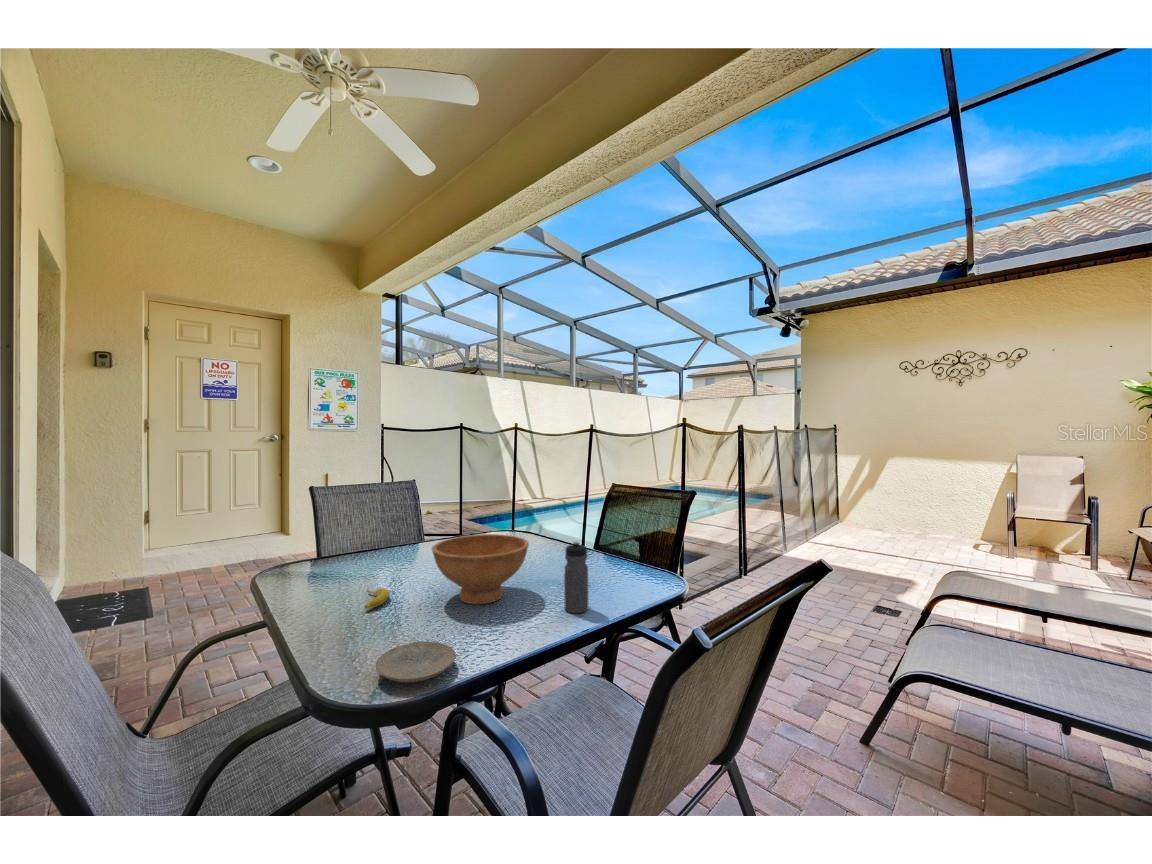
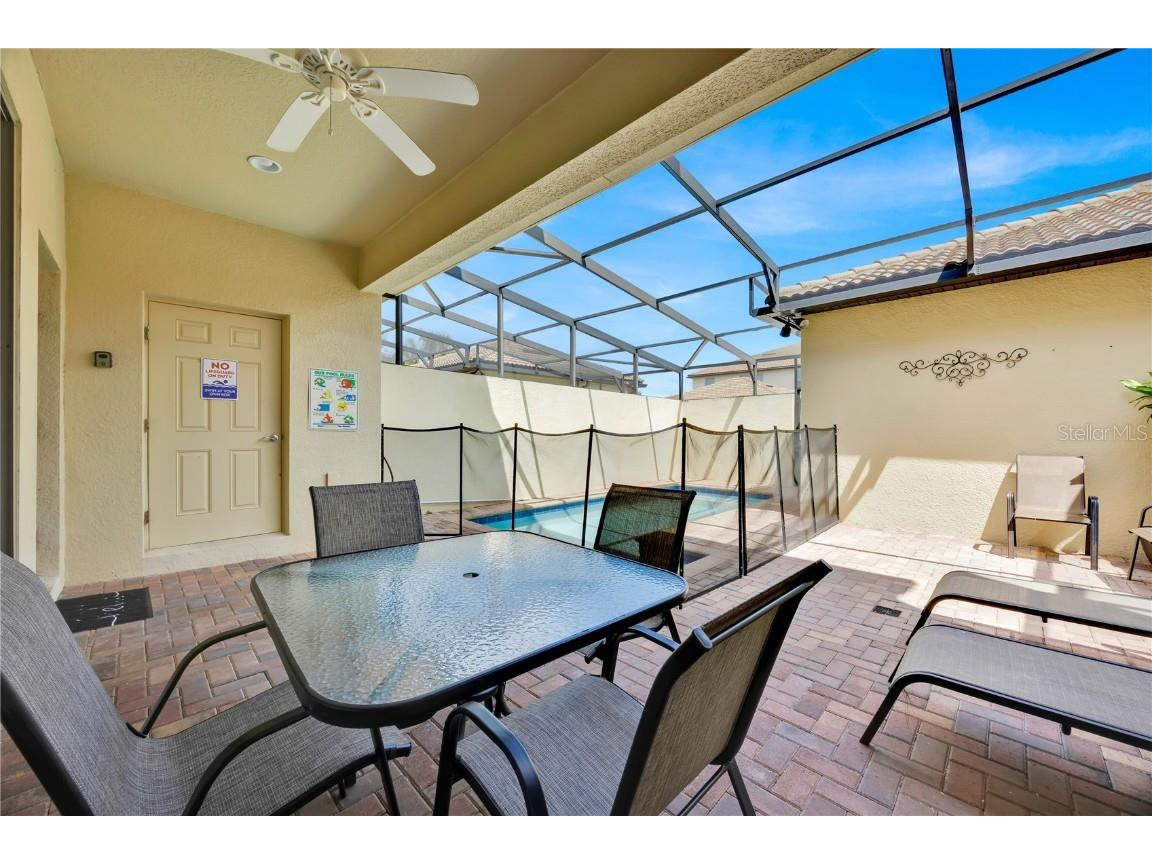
- water bottle (576, 575)
- bowl (481, 570)
- banana (374, 598)
- plate (416, 664)
